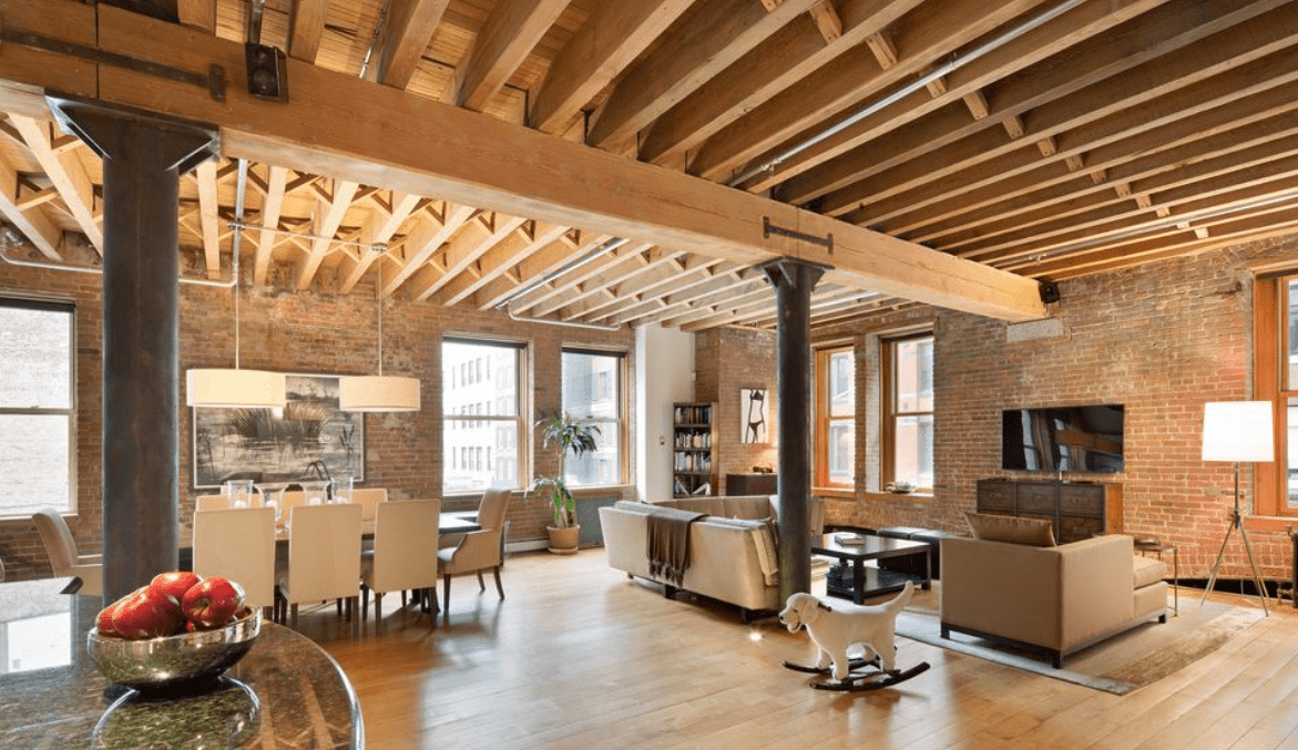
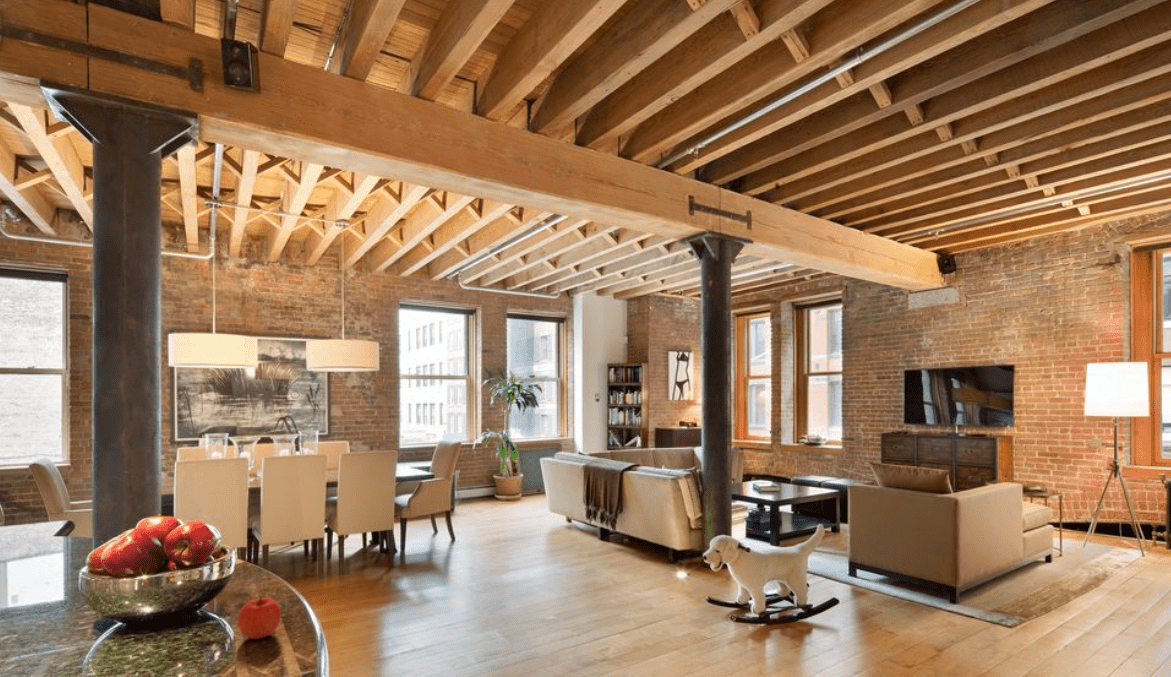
+ apple (259, 615)
